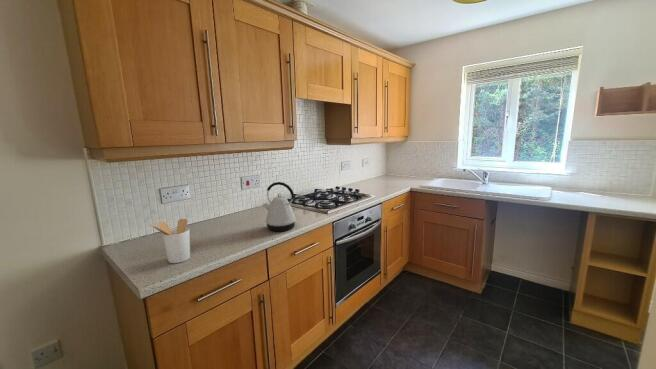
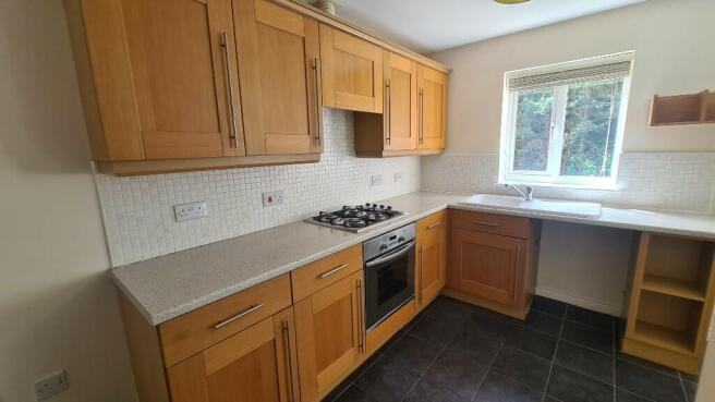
- utensil holder (171, 240)
- kettle (279, 205)
